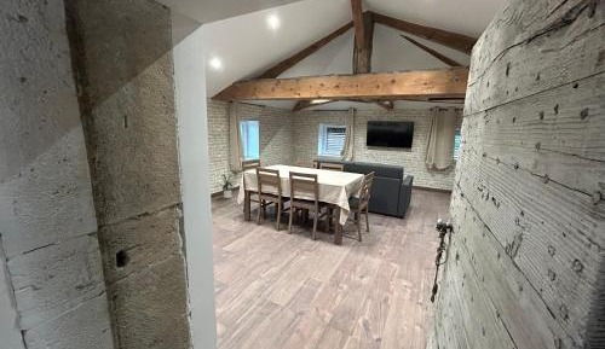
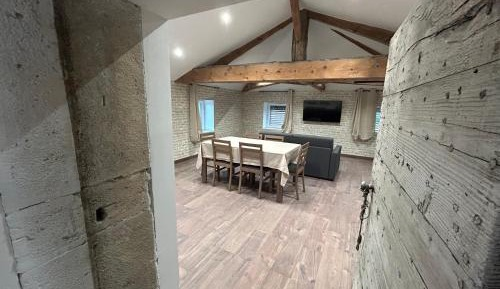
- house plant (226, 185)
